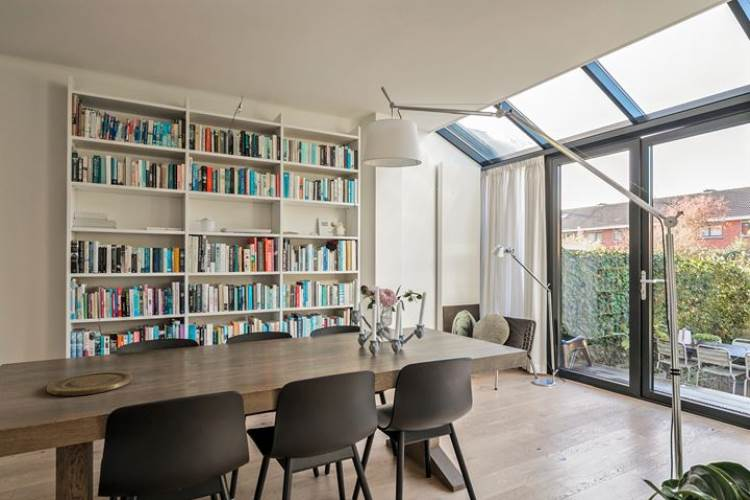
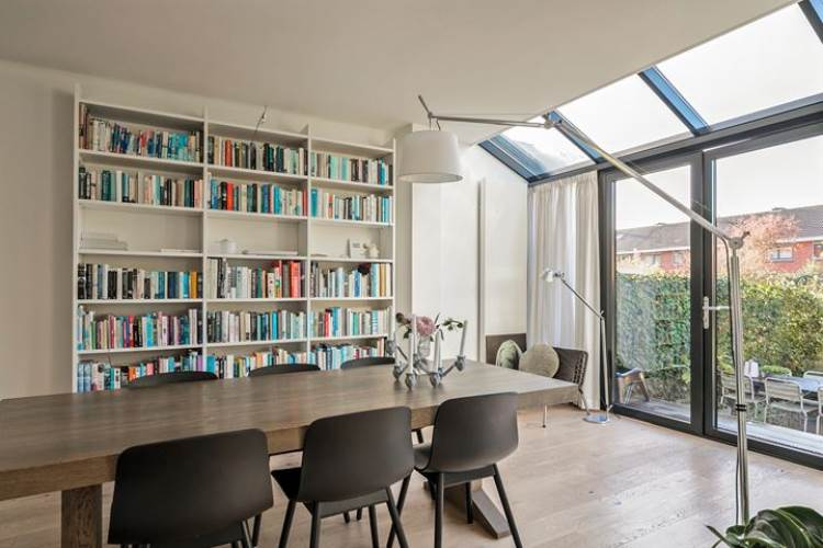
- plate (91, 382)
